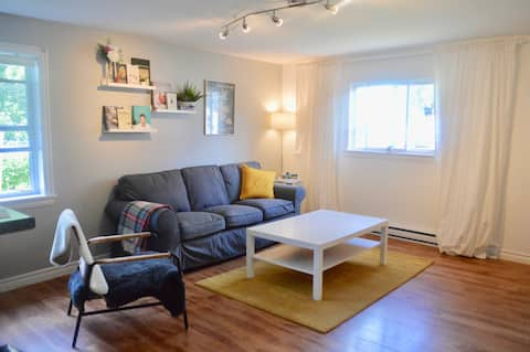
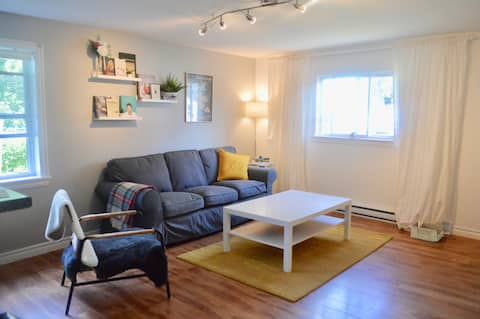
+ storage bin (427, 231)
